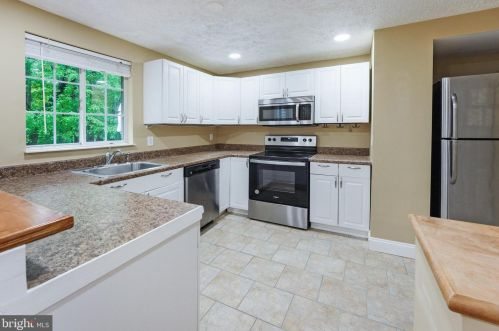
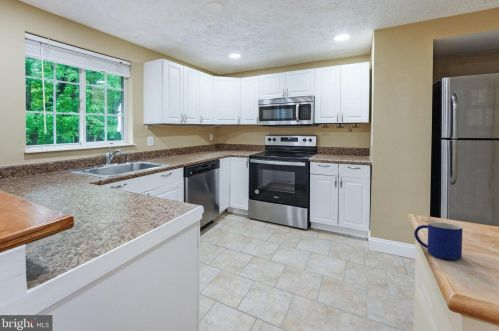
+ mug (436, 238)
